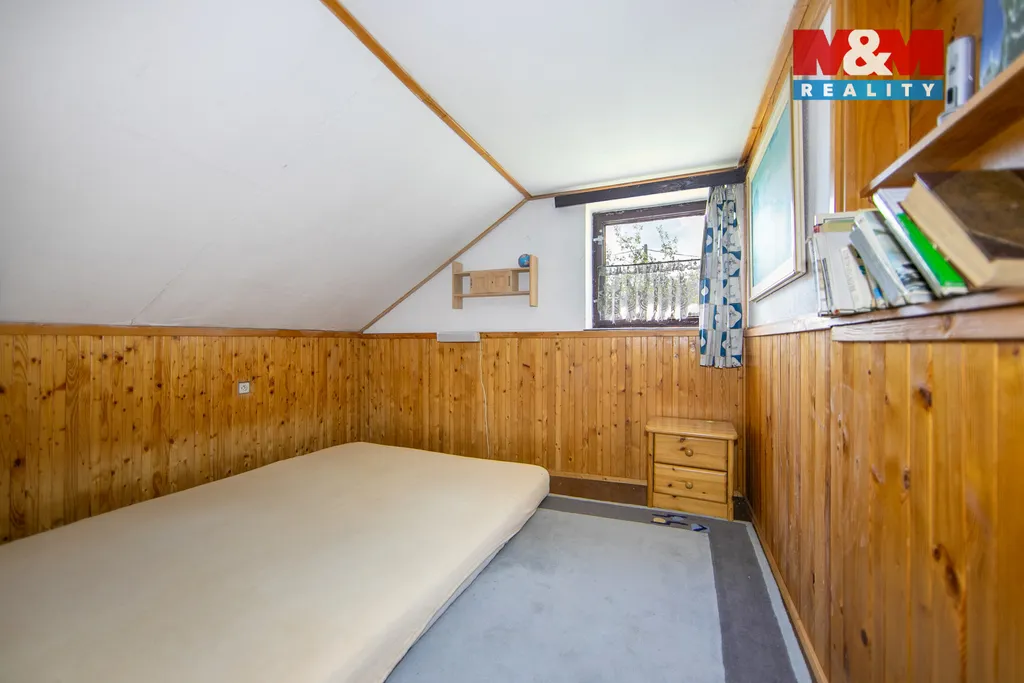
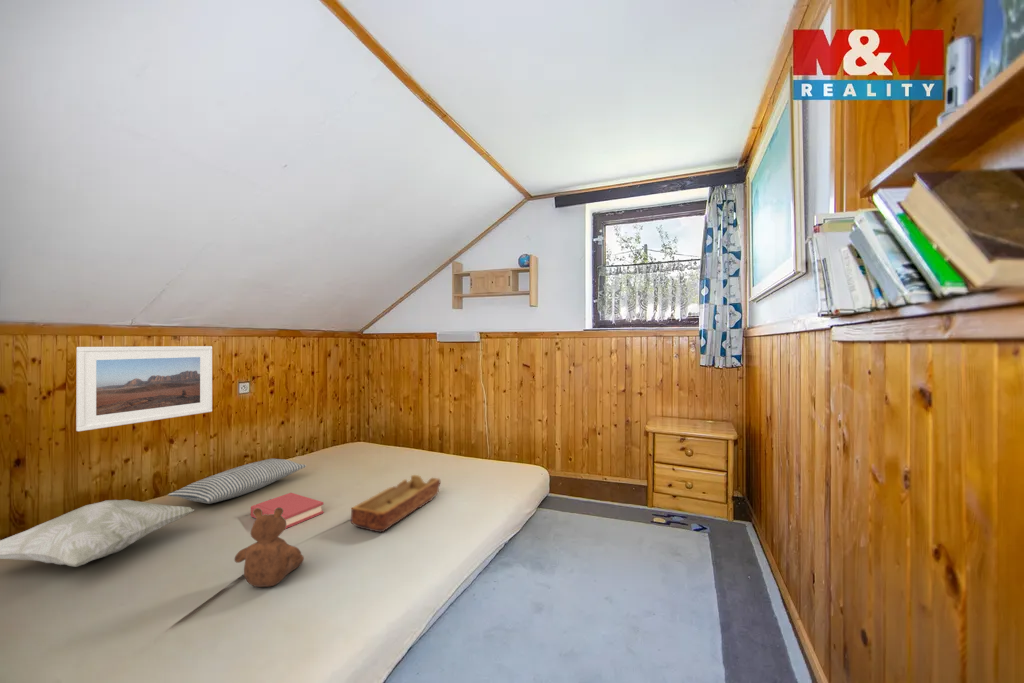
+ tray (400, 500)
+ pillow (244, 479)
+ hardback book (287, 509)
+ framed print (152, 383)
+ decorative pillow (95, 530)
+ teddy bear (274, 540)
